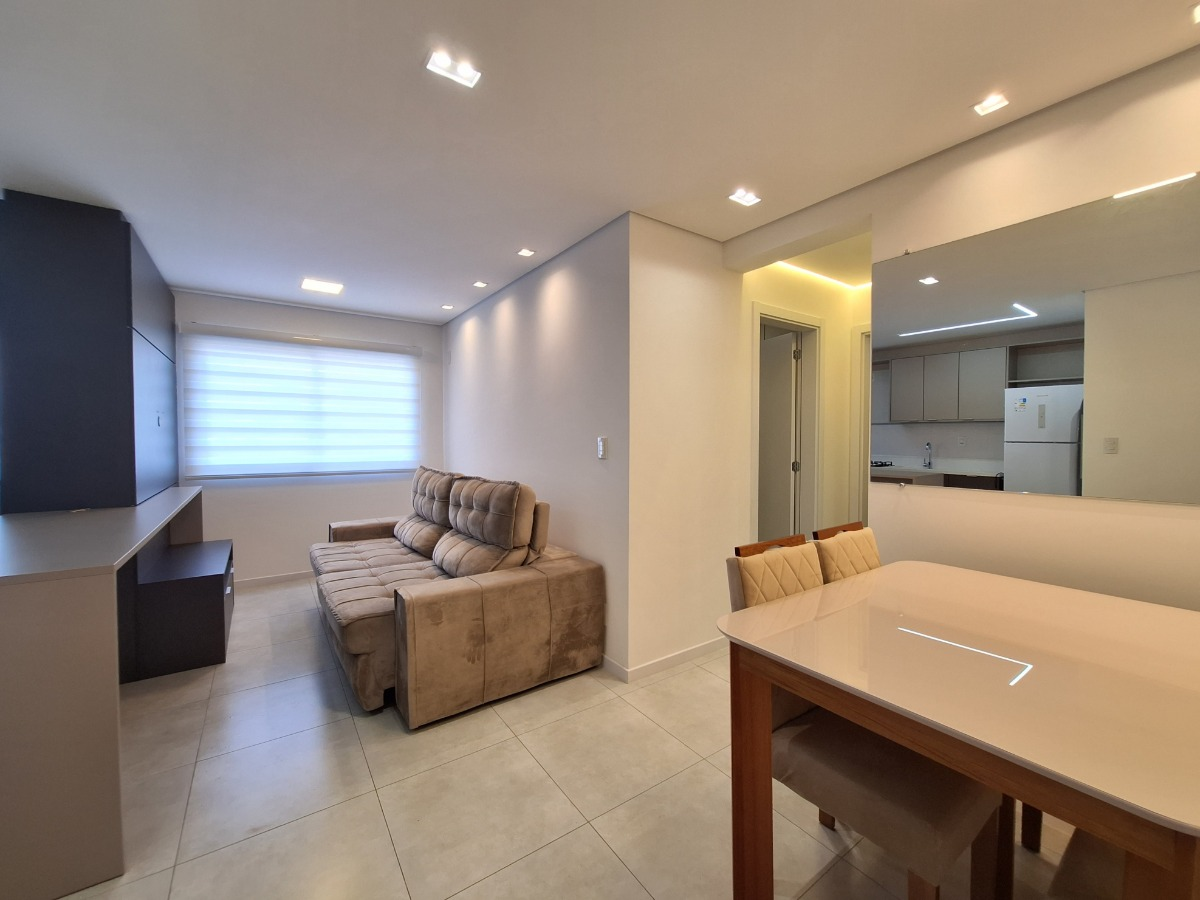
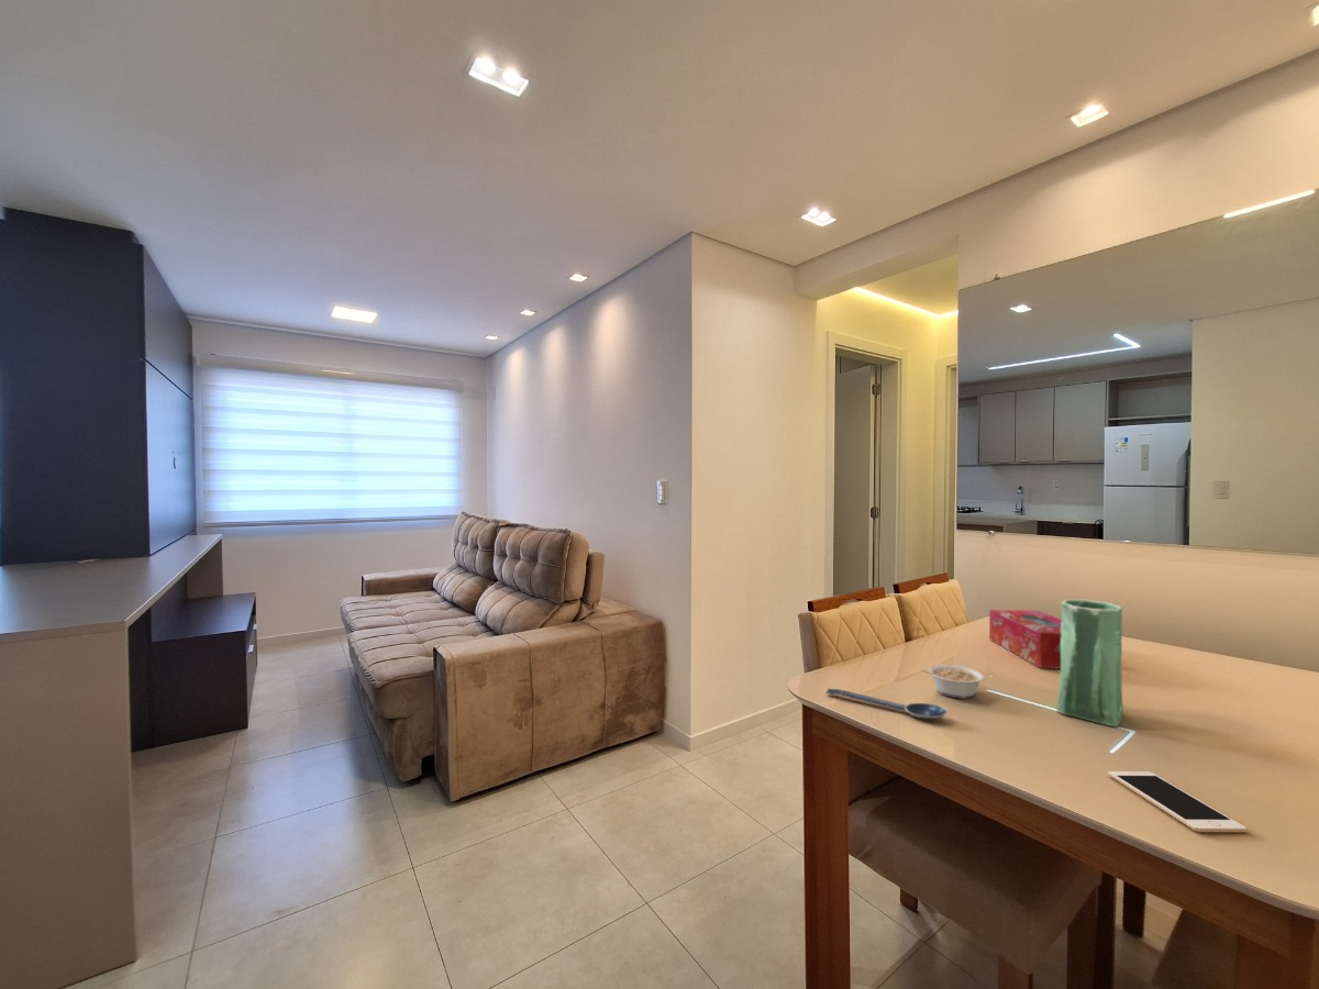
+ legume (954, 680)
+ vase (1089, 658)
+ cell phone (1171, 799)
+ tissue box (1039, 636)
+ spoon (884, 700)
